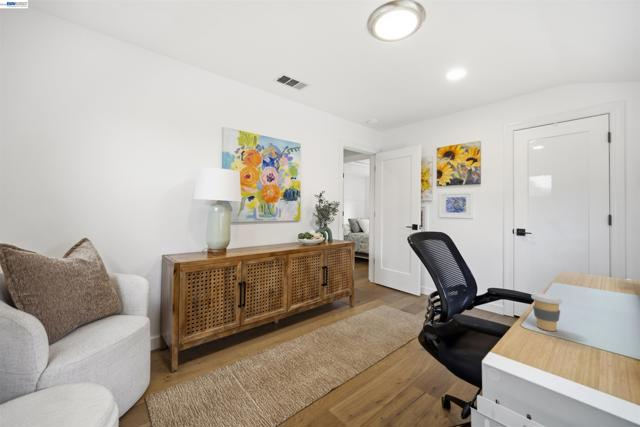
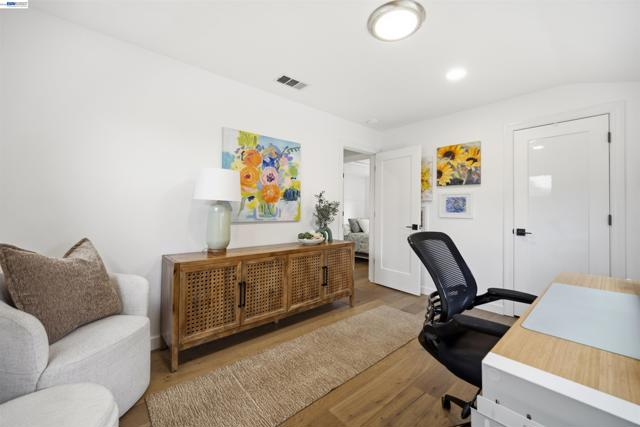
- coffee cup (546, 312)
